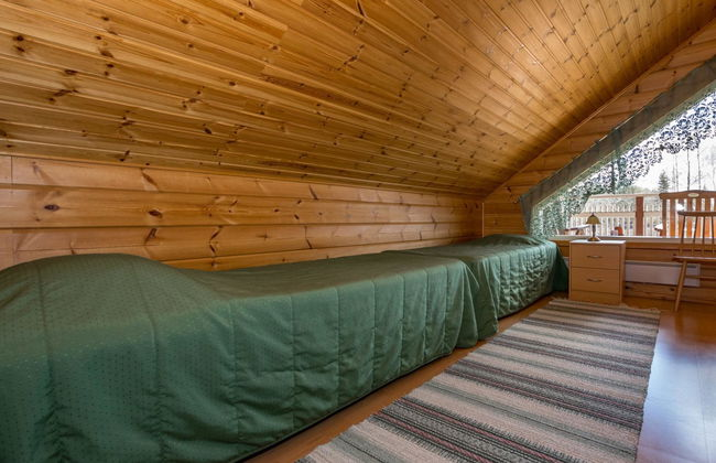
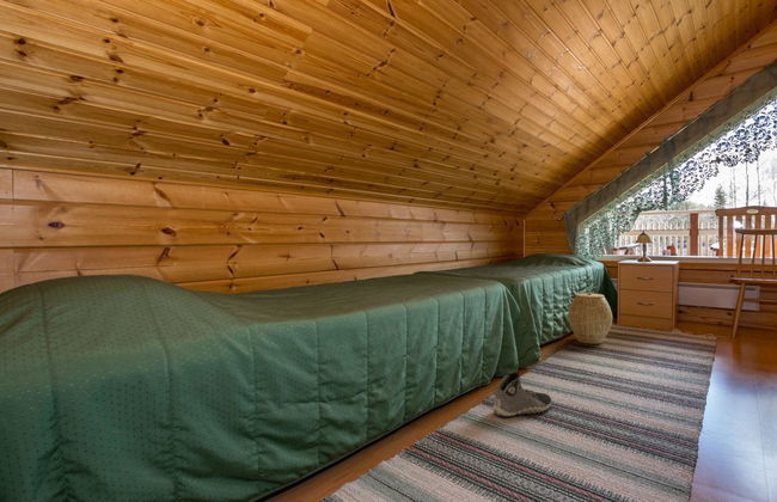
+ sneaker (524, 391)
+ woven basket (589, 316)
